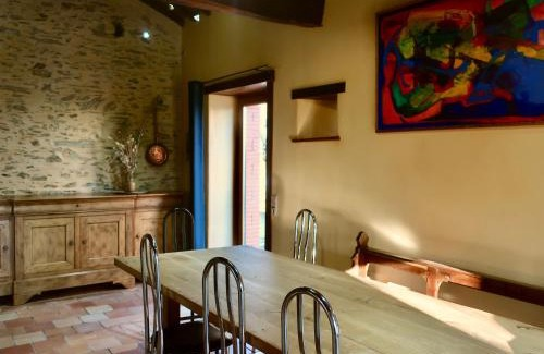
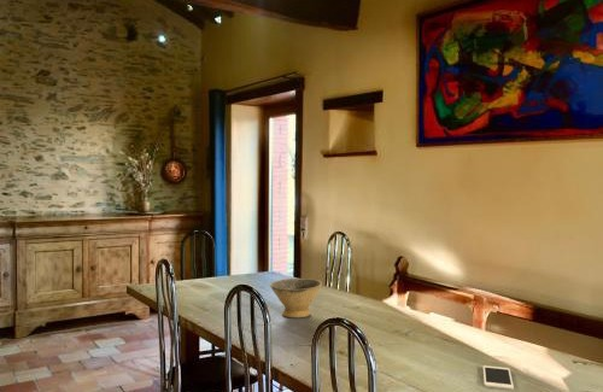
+ bowl (295, 298)
+ cell phone (497, 376)
